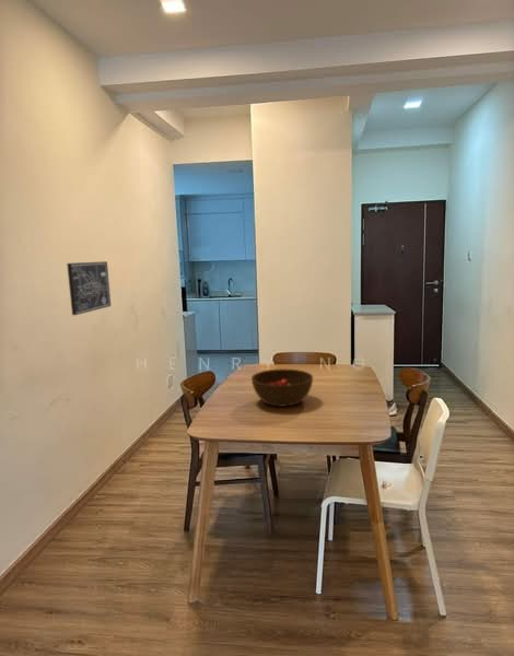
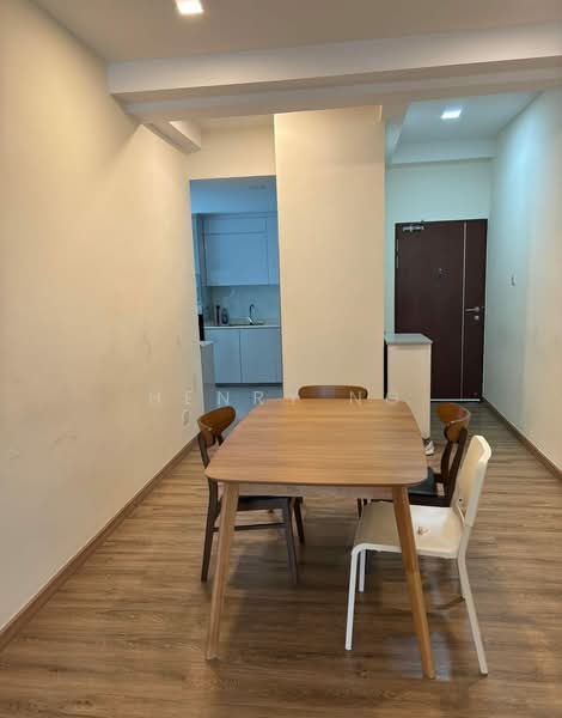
- bowl (282, 388)
- wall art (91, 286)
